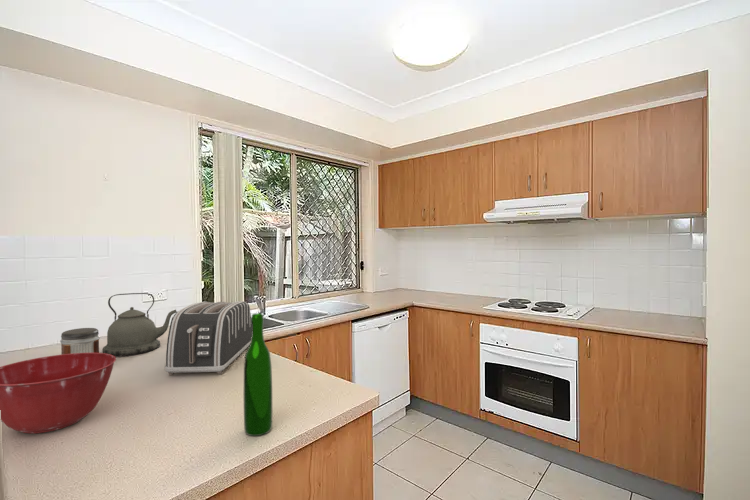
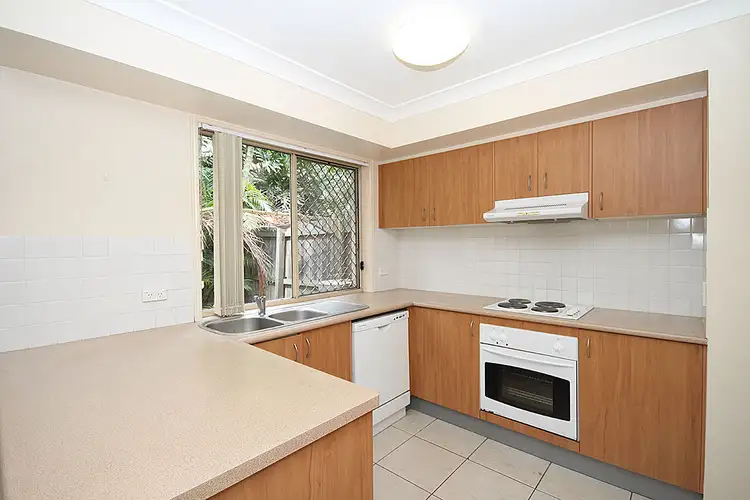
- mixing bowl (54, 393)
- toaster (213, 331)
- kettle (136, 320)
- wine bottle (257, 372)
- jar (80, 349)
